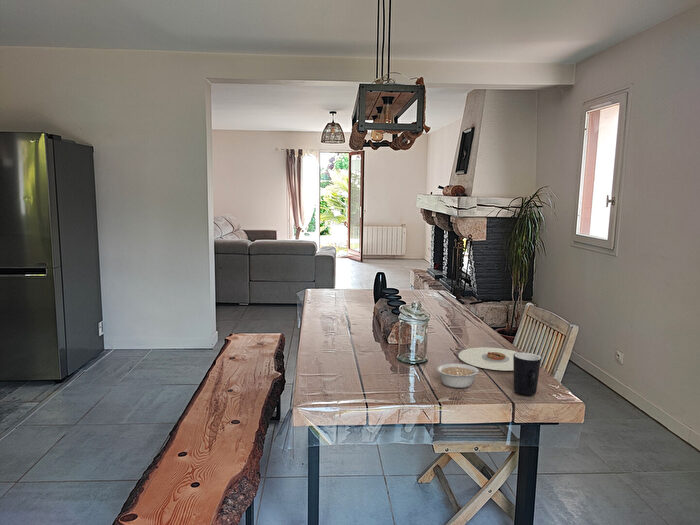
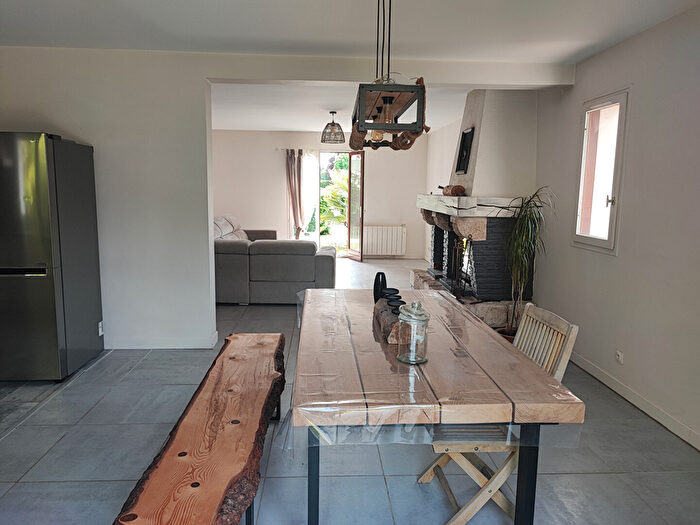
- mug (527, 376)
- plate (495, 356)
- legume (458, 374)
